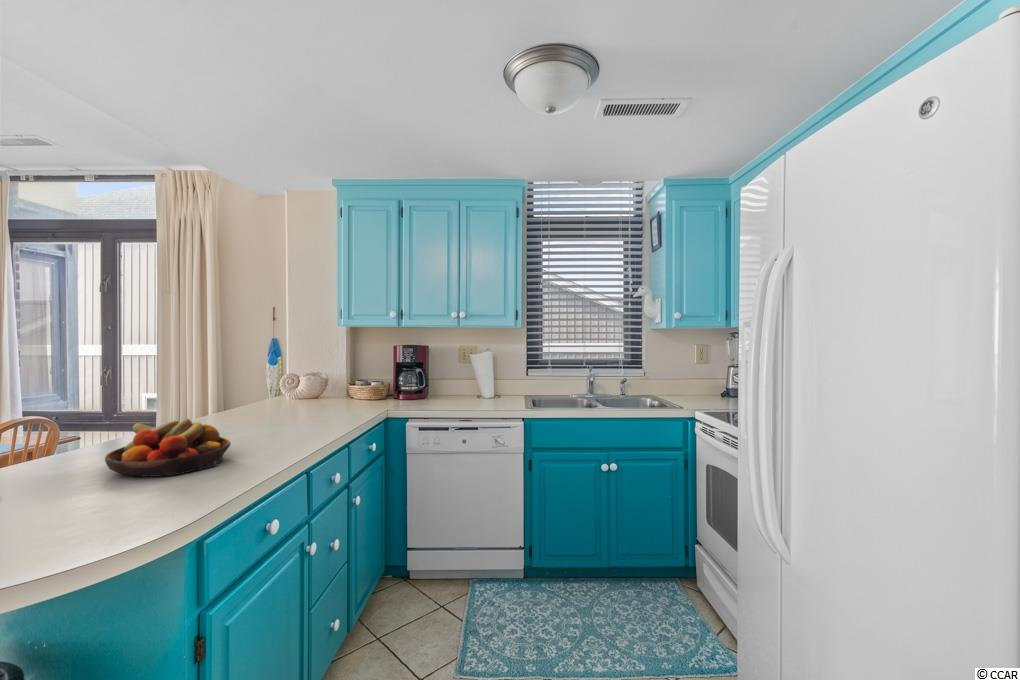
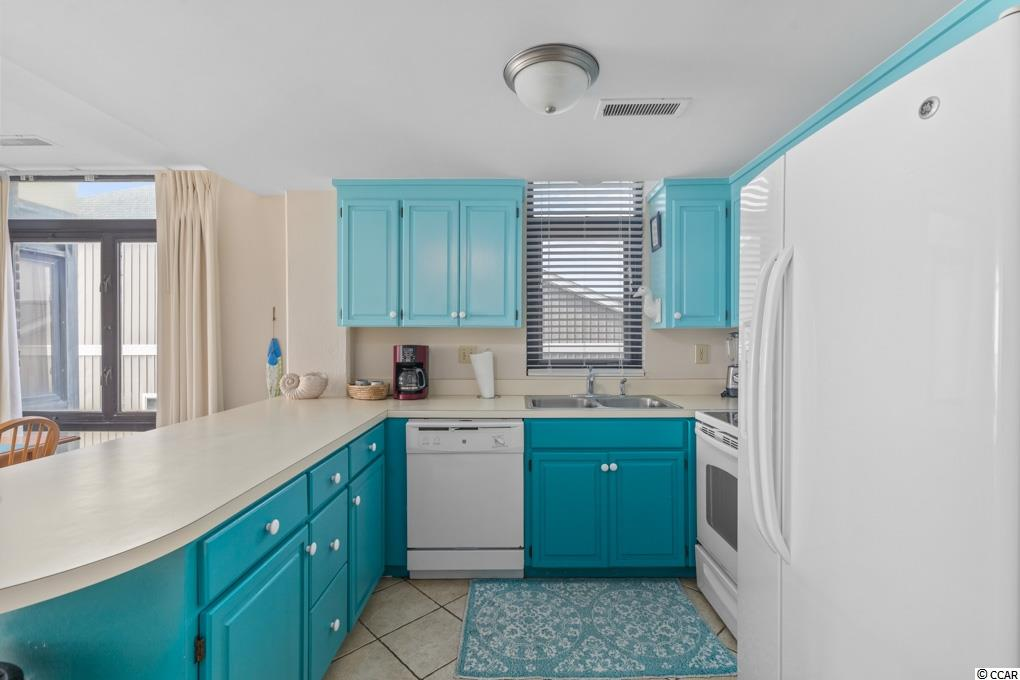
- fruit bowl (170, 443)
